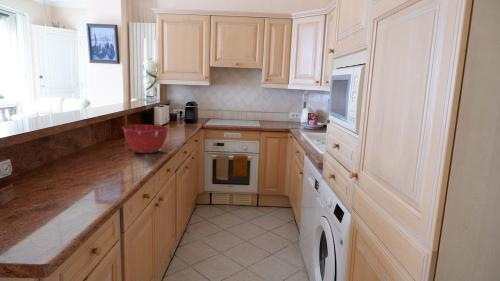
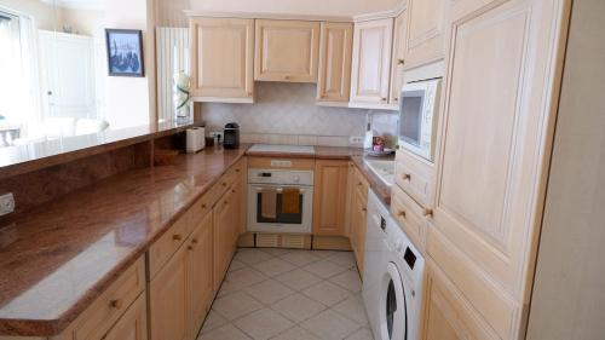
- mixing bowl (146, 139)
